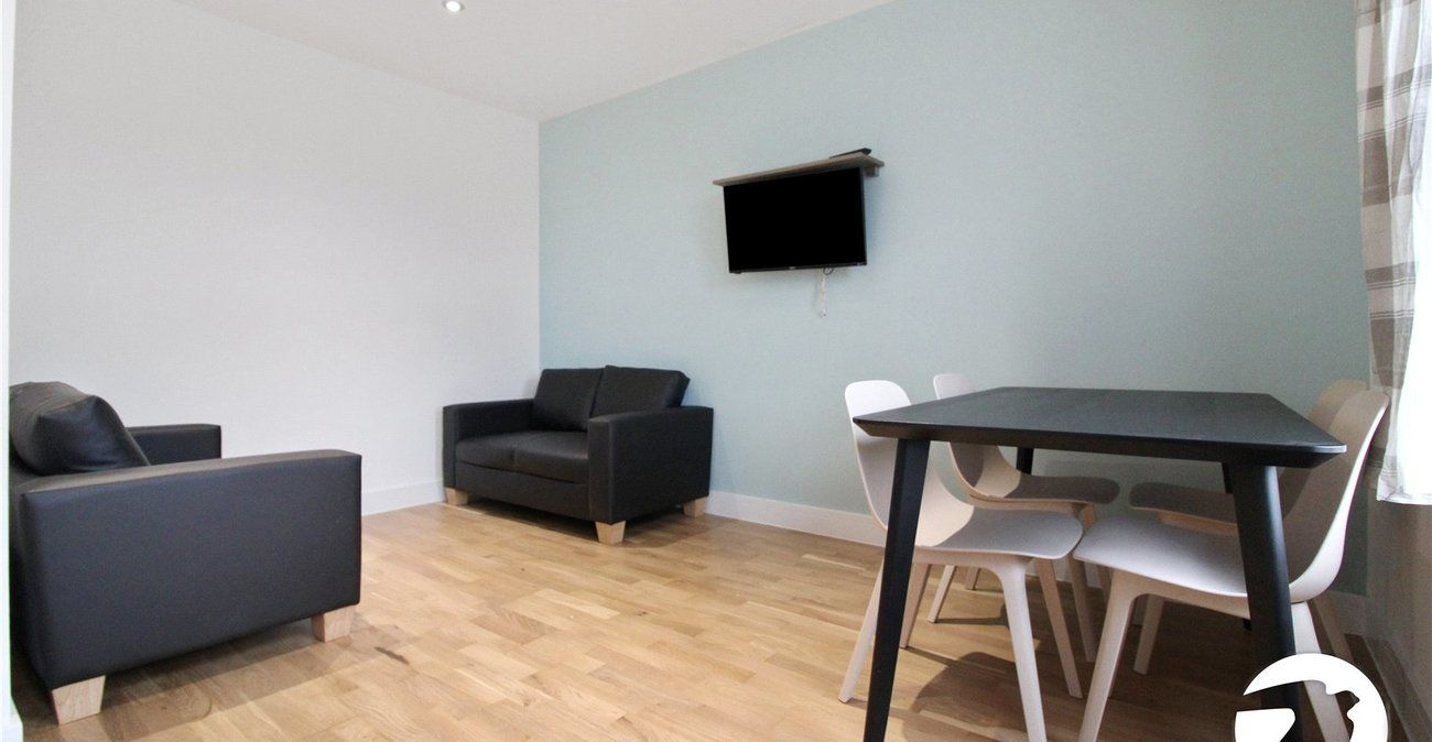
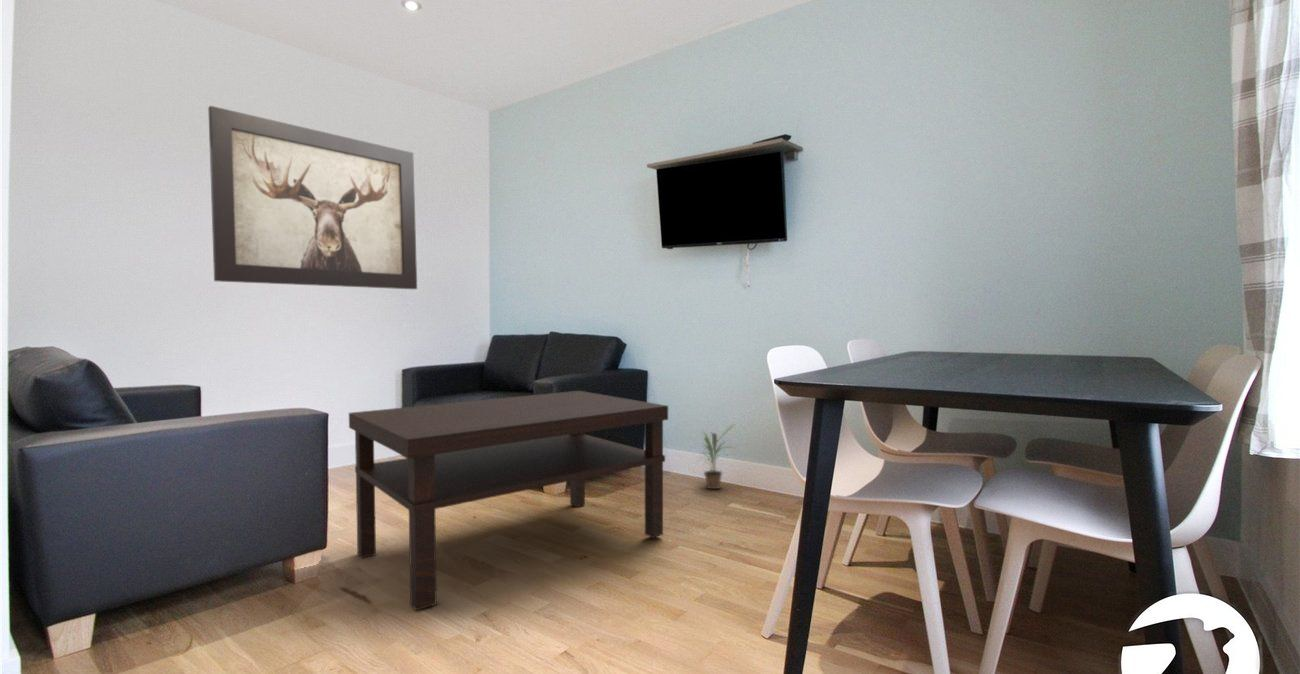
+ wall art (325, 209)
+ coffee table (515, 476)
+ potted plant (713, 457)
